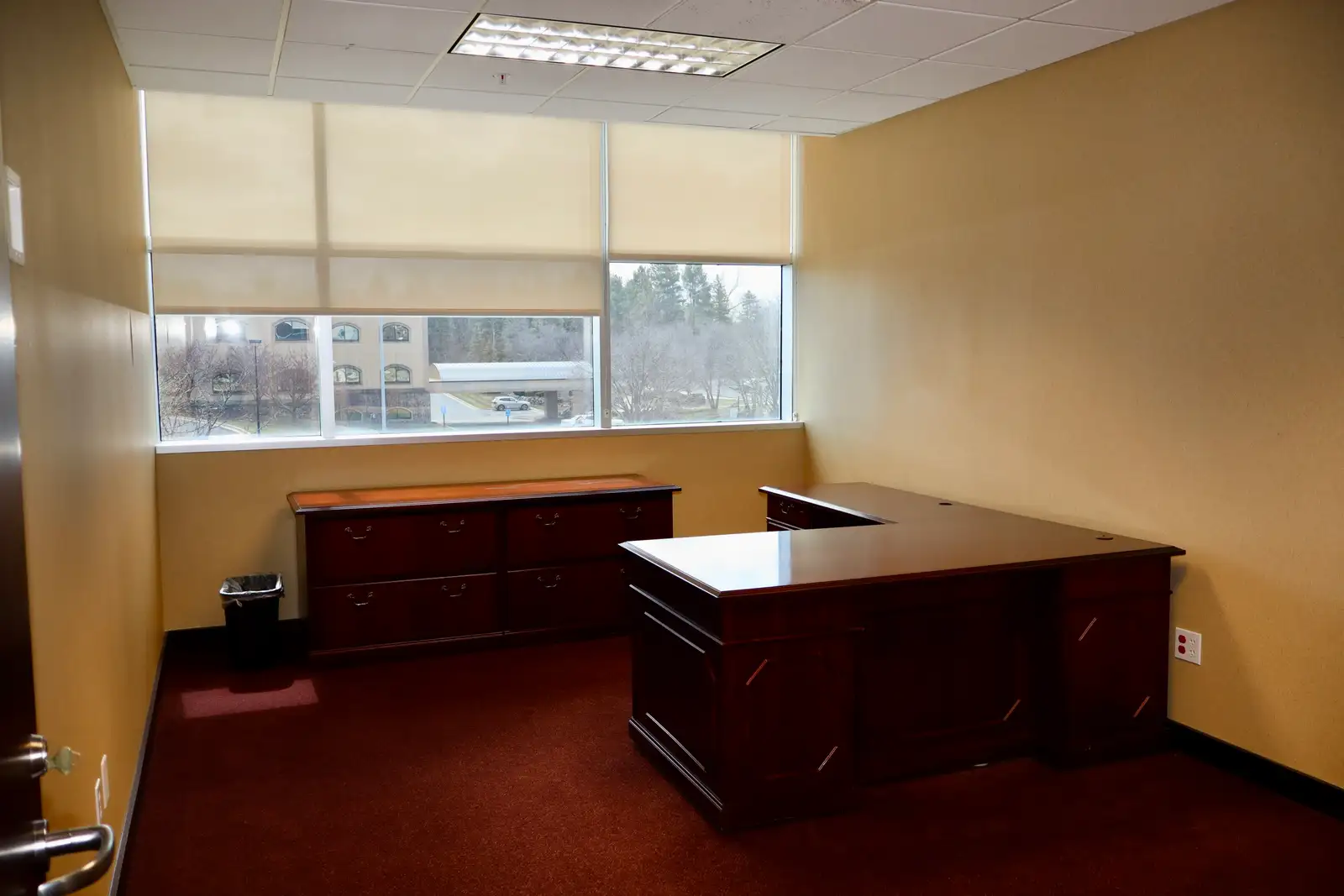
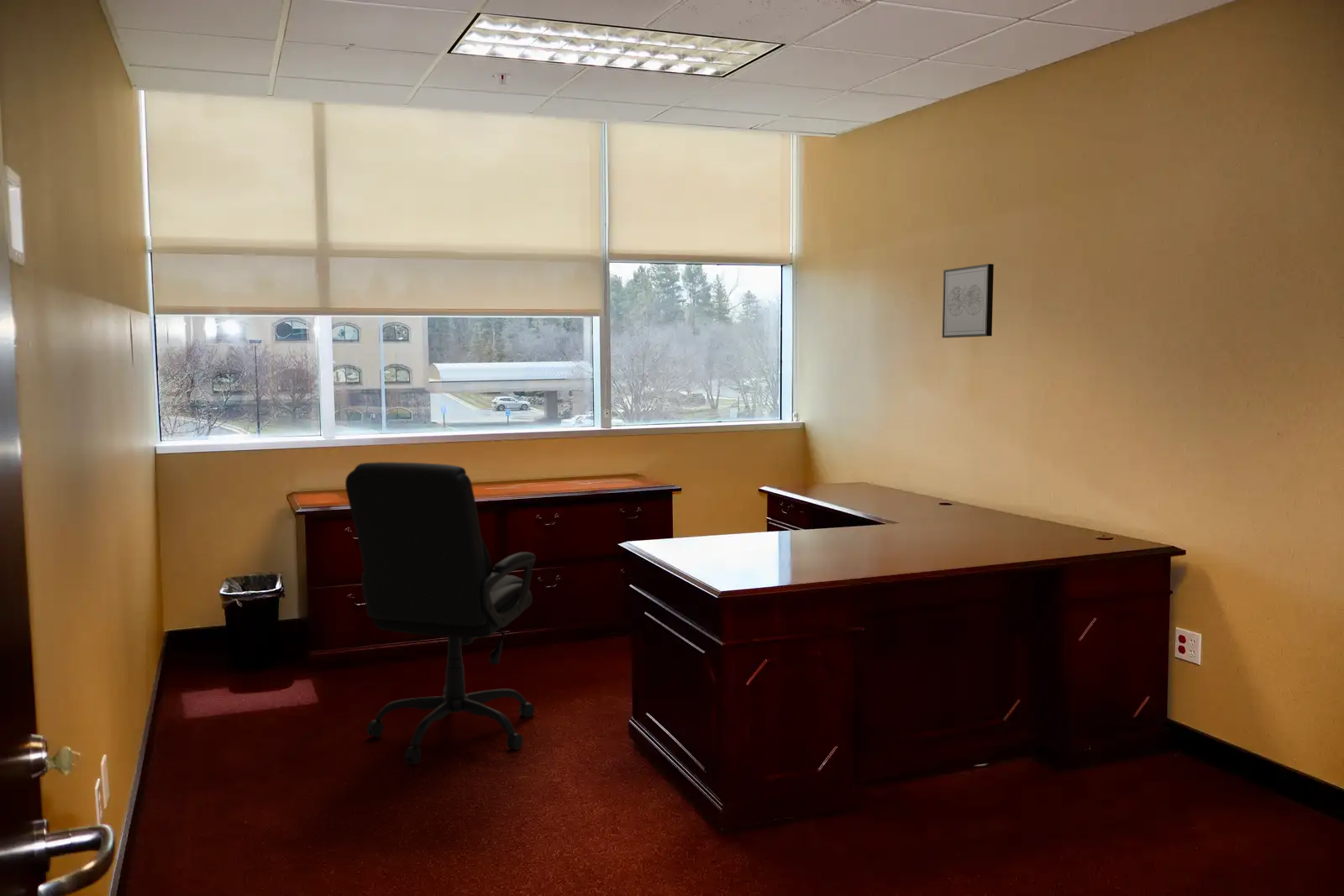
+ chair (449, 598)
+ wall art (967, 301)
